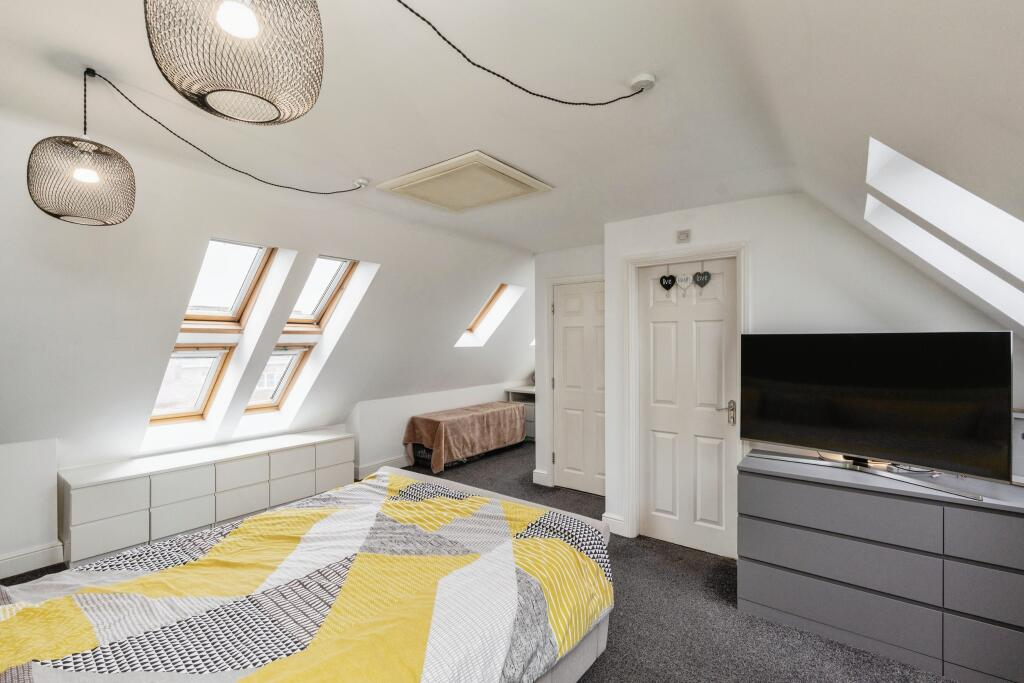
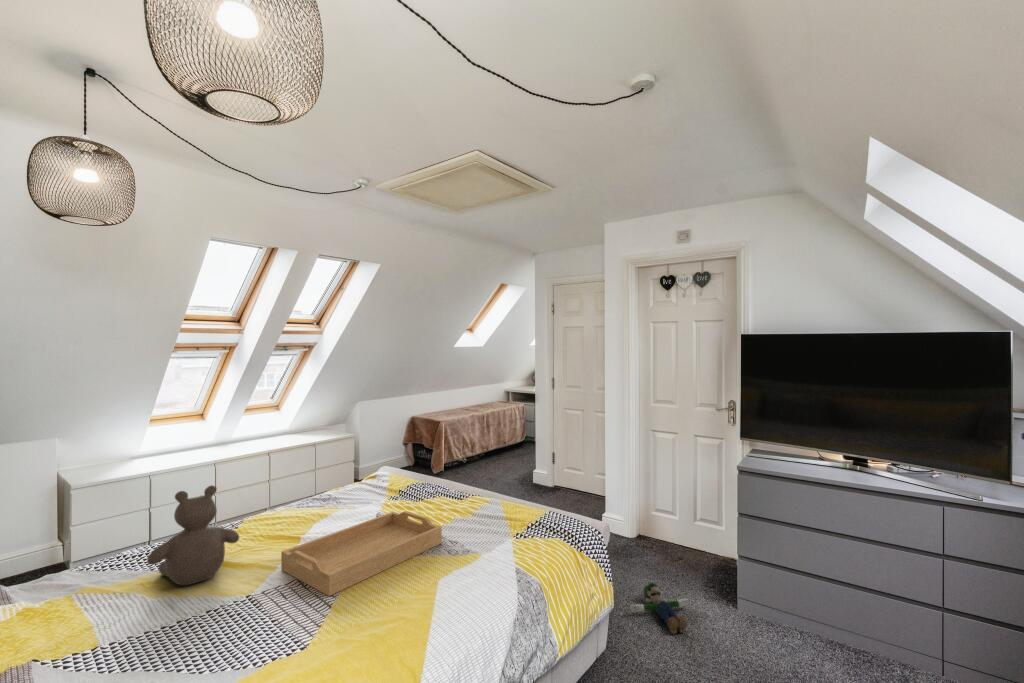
+ plush toy (662, 604)
+ teddy bear (192, 531)
+ serving tray (366, 544)
